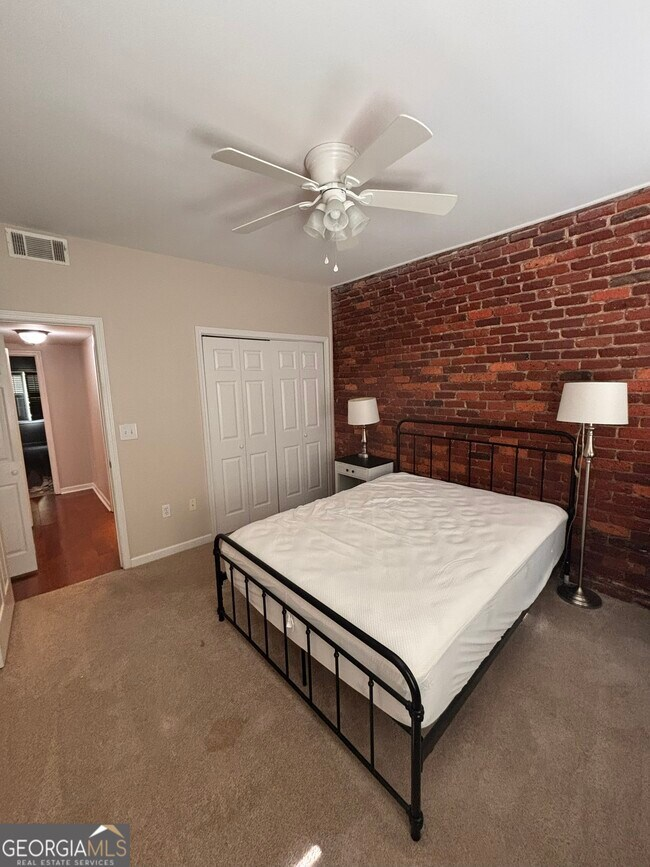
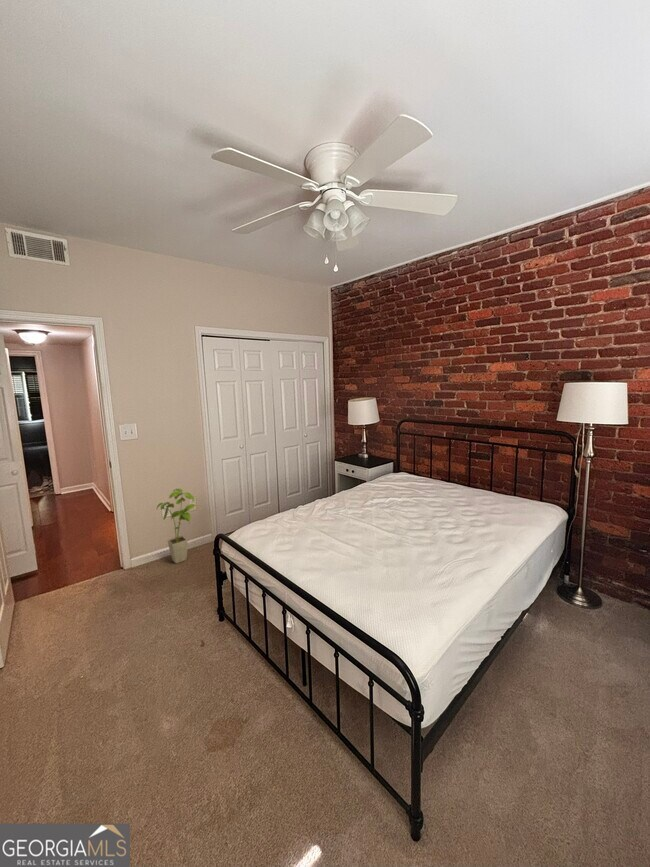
+ house plant (180, 523)
